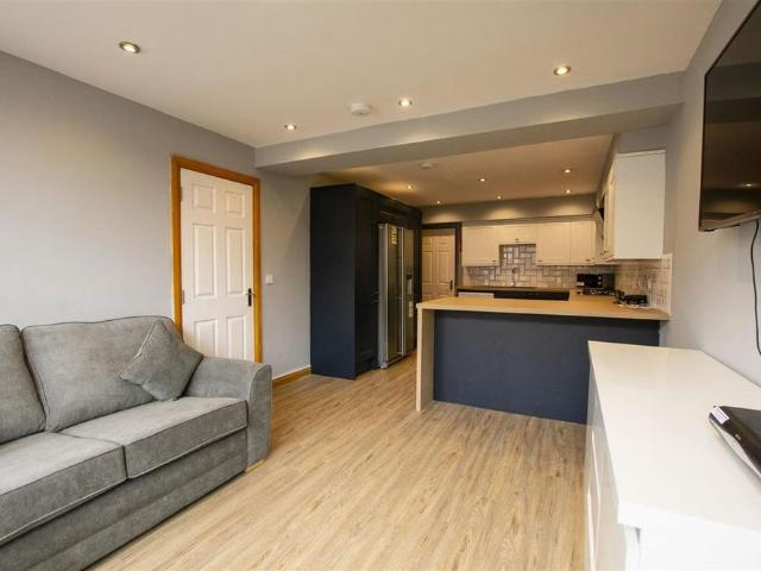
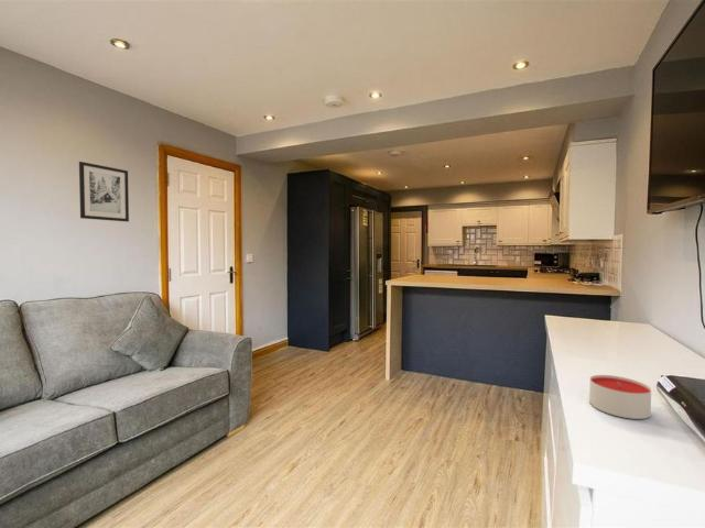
+ candle (618, 394)
+ wall art (105, 193)
